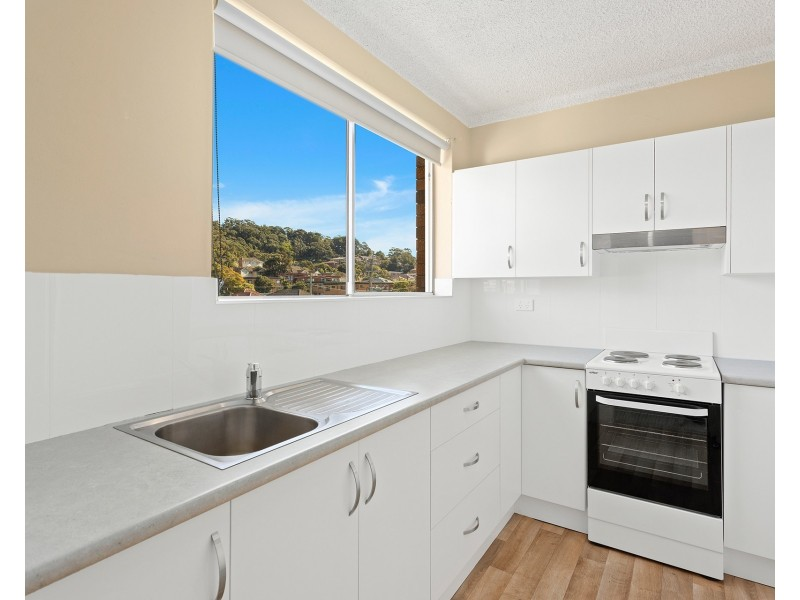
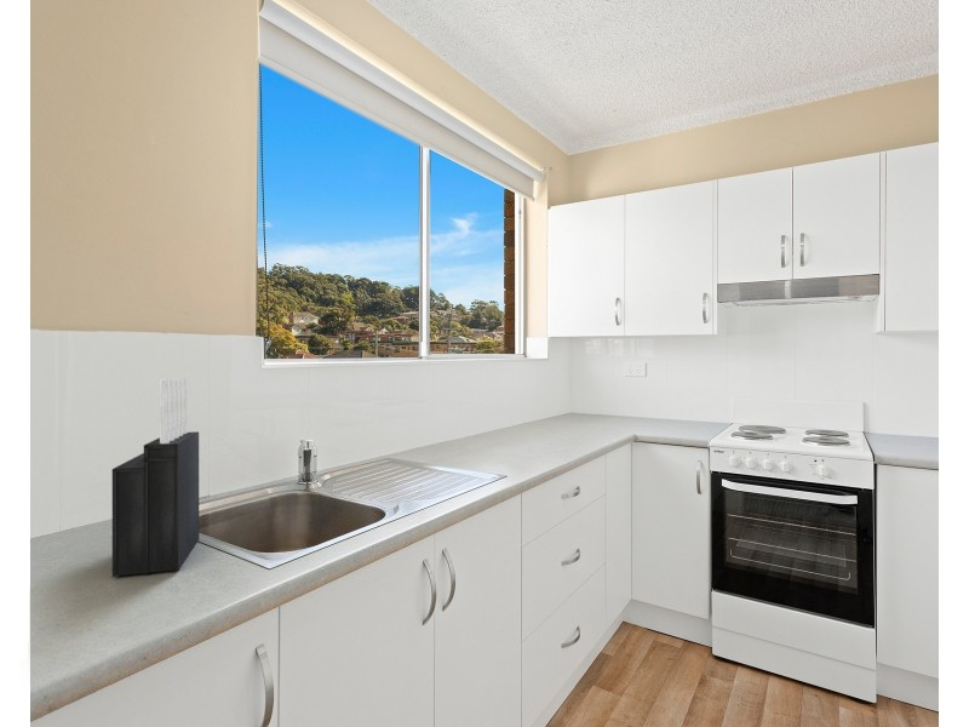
+ knife block (153, 468)
